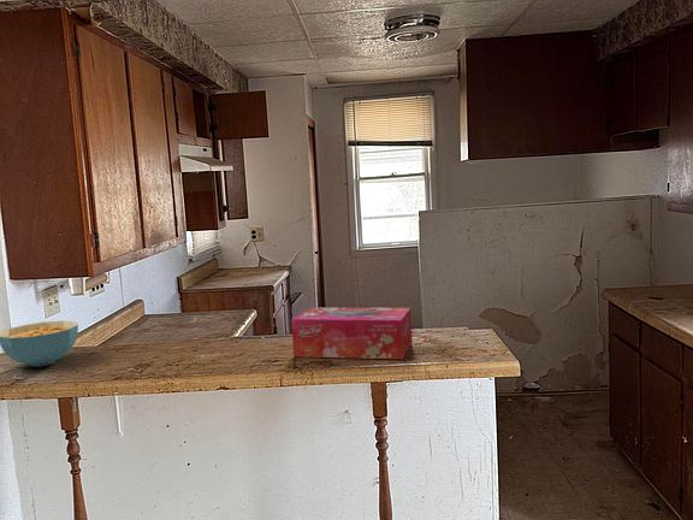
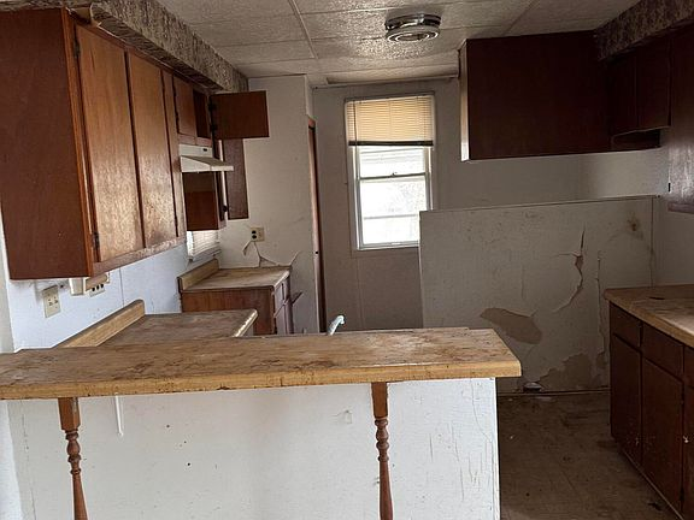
- cereal bowl (40, 345)
- tissue box (353, 331)
